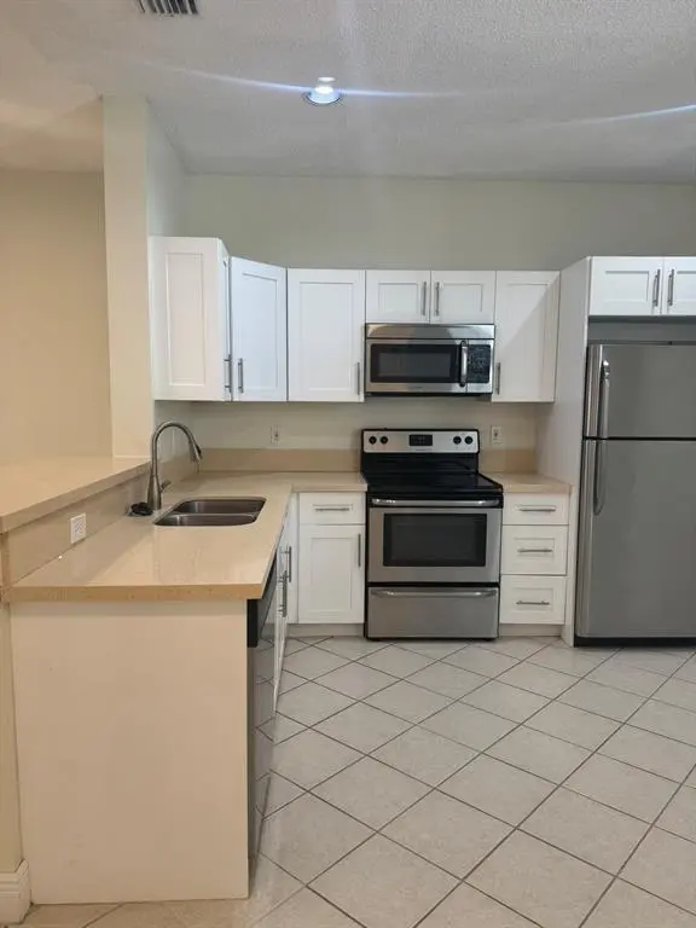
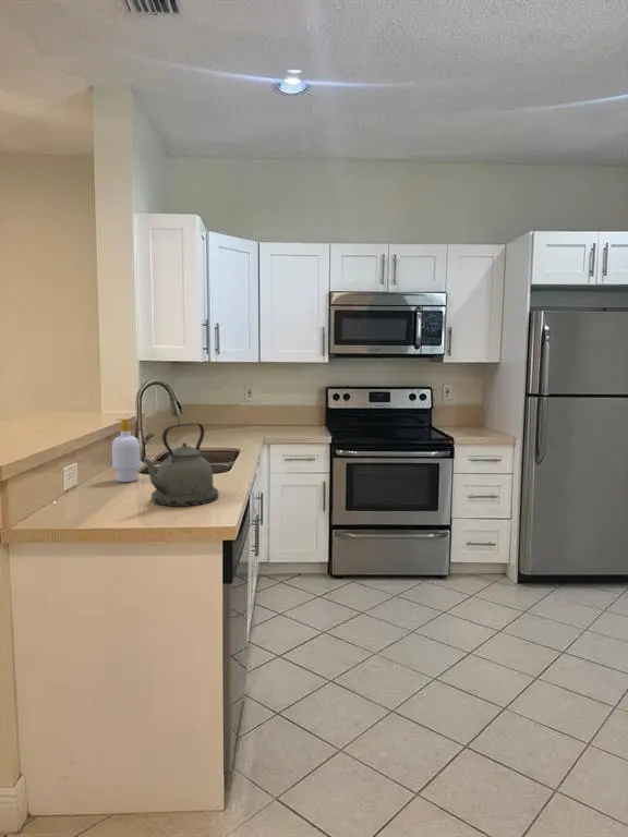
+ soap bottle (125, 449)
+ kettle (182, 462)
